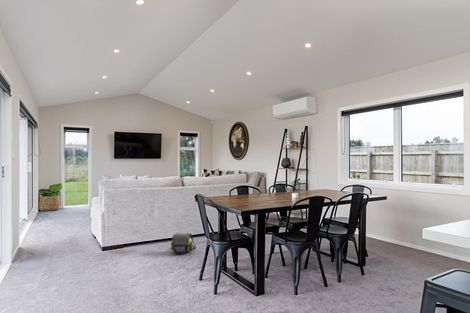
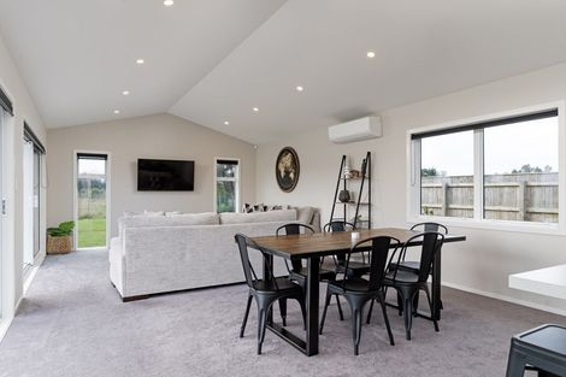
- shoulder bag (182, 242)
